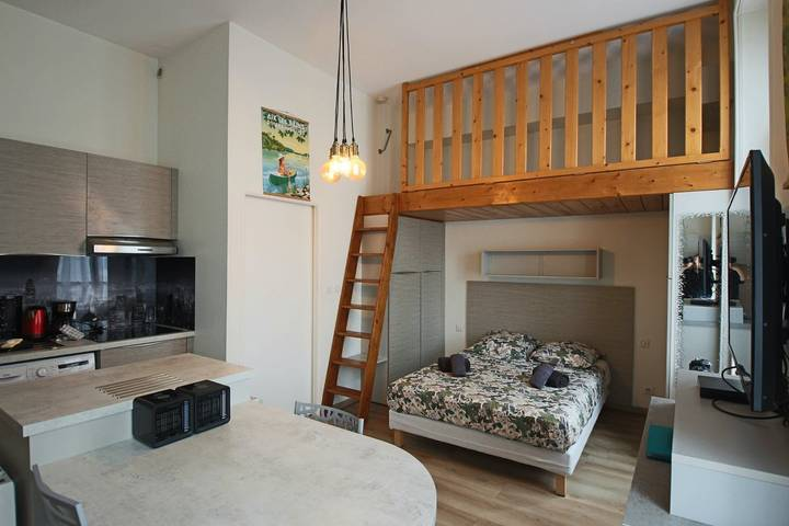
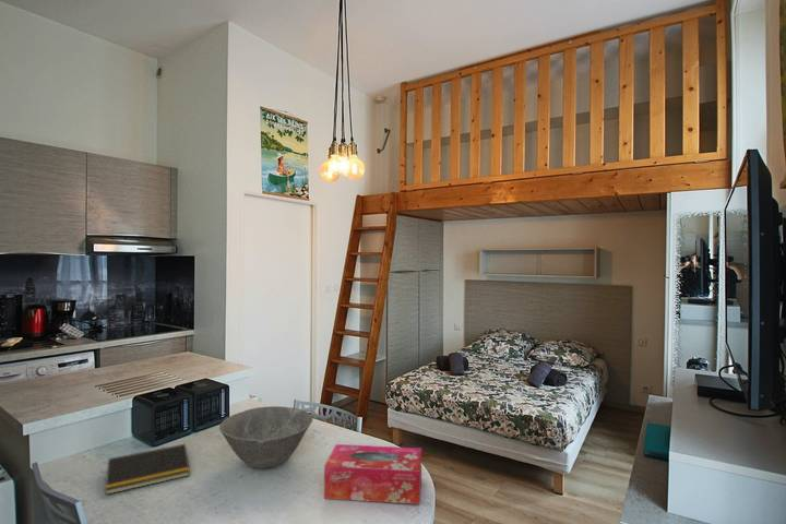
+ bowl (266, 441)
+ tissue box (374, 472)
+ notepad (148, 466)
